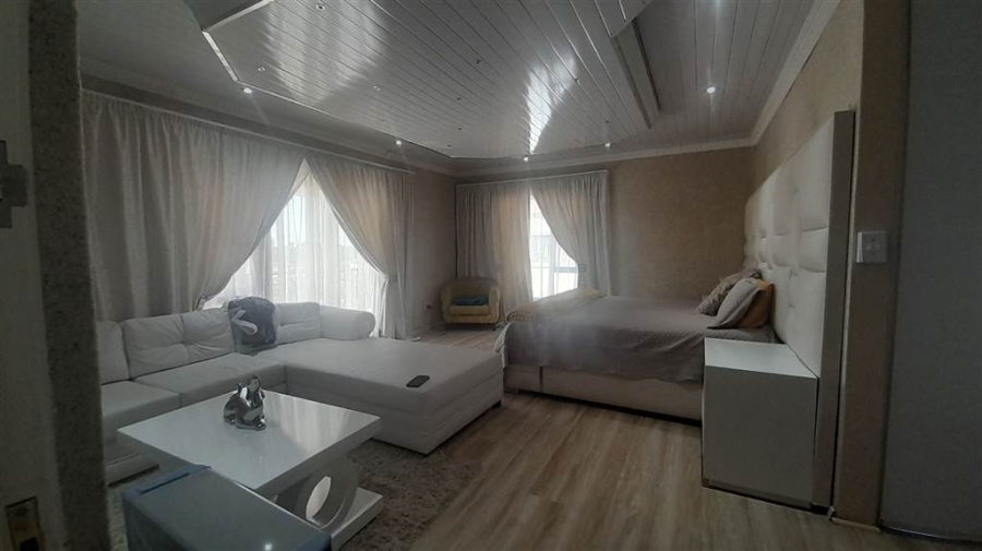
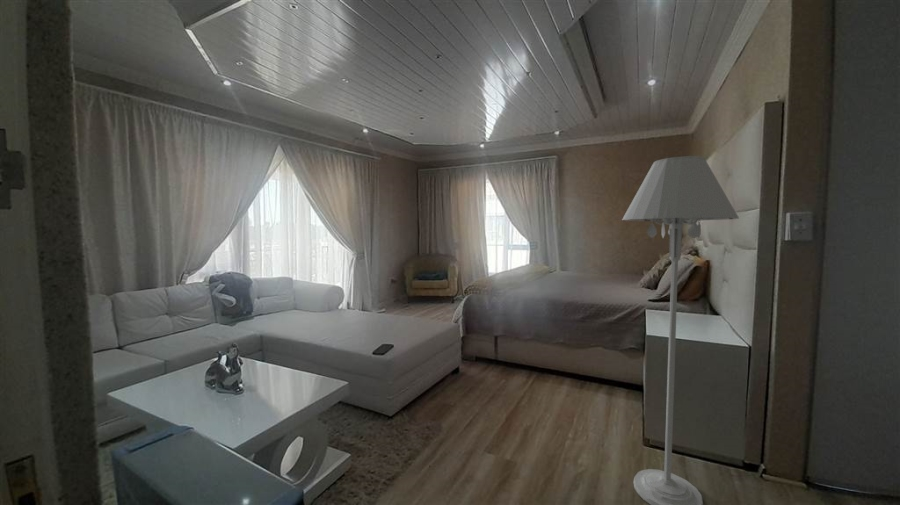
+ floor lamp (672, 330)
